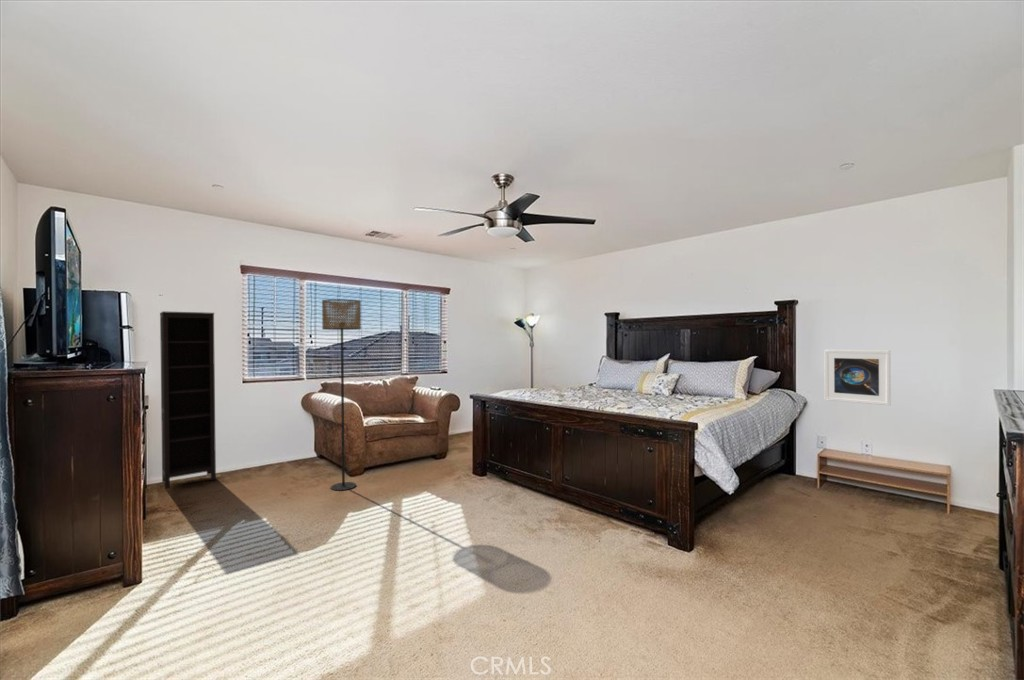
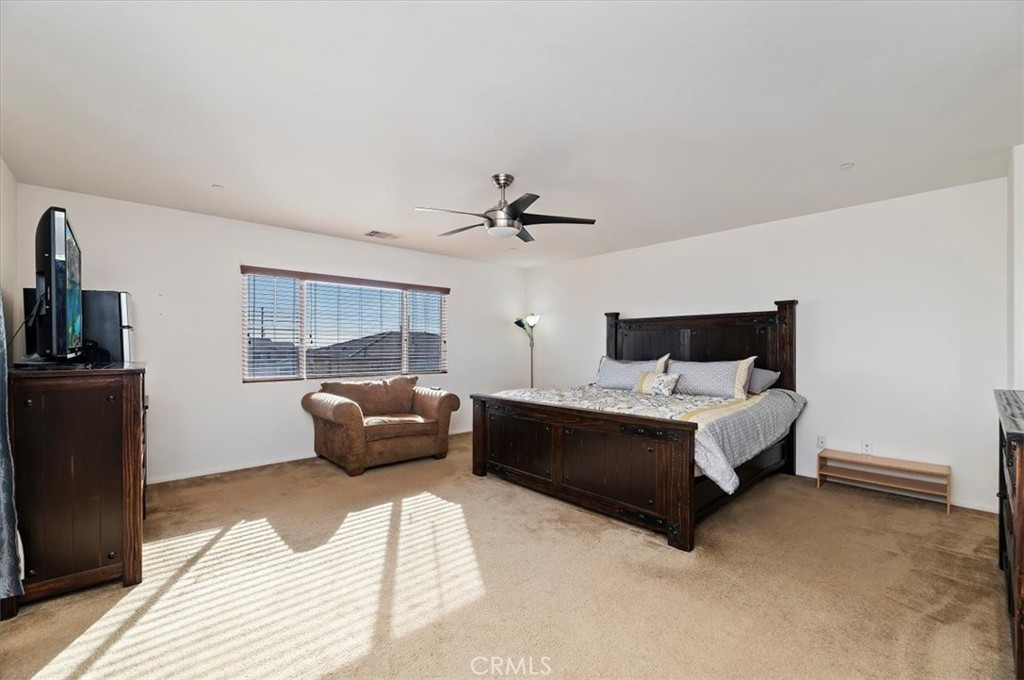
- floor lamp (342, 393)
- bookcase (188, 396)
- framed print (856, 376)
